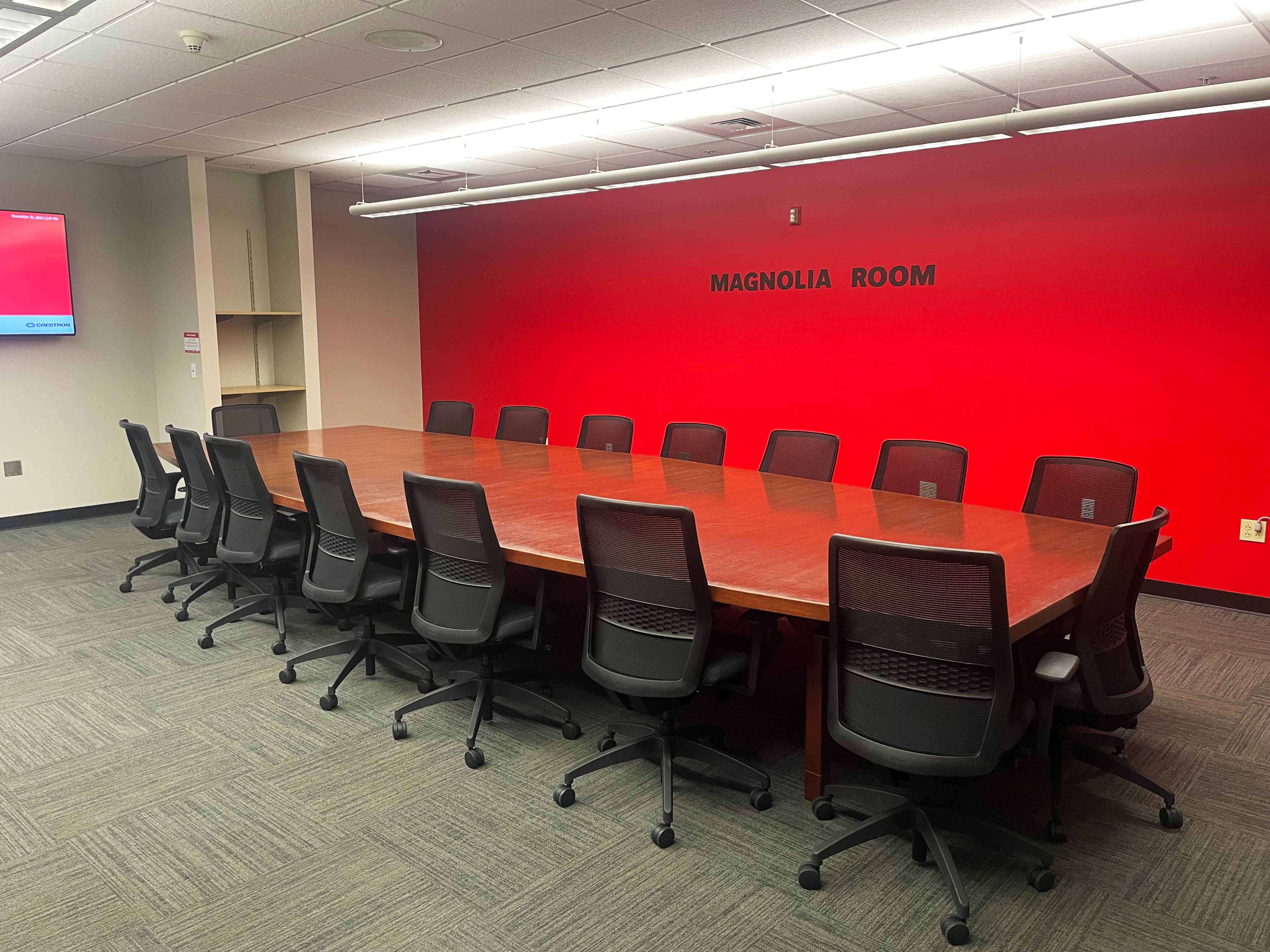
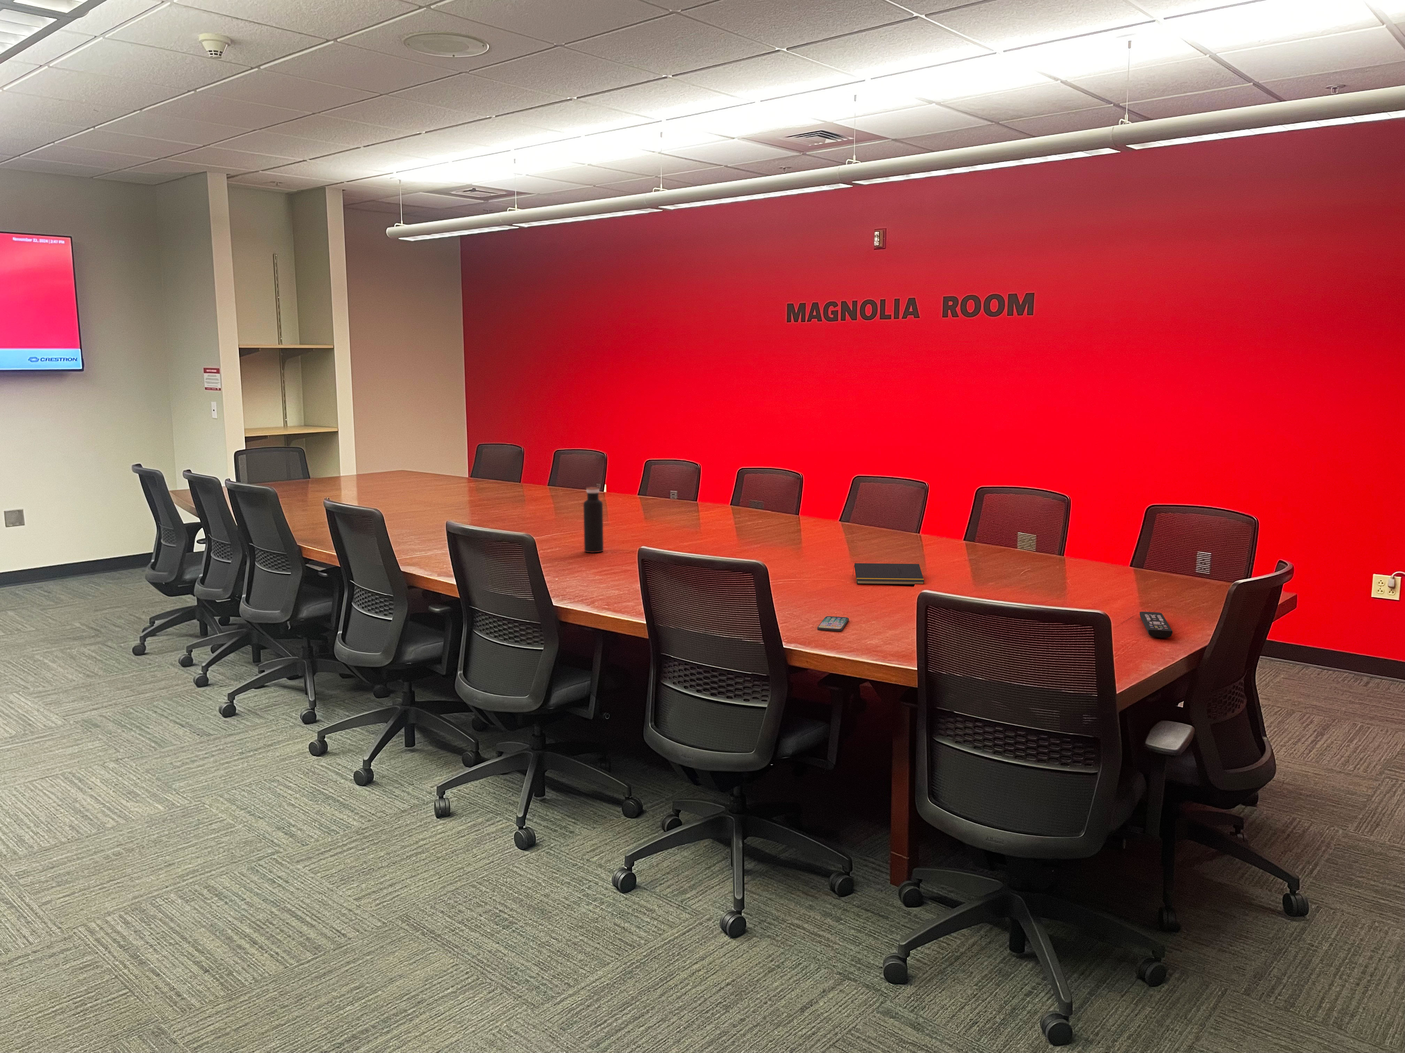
+ water bottle (593, 520)
+ notepad (888, 573)
+ remote control (1155, 624)
+ smartphone (833, 624)
